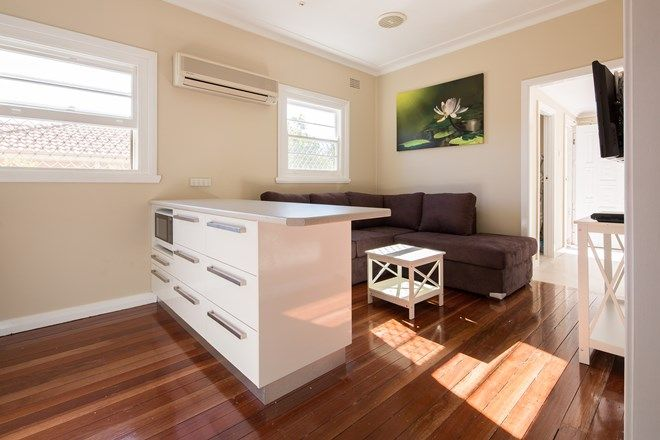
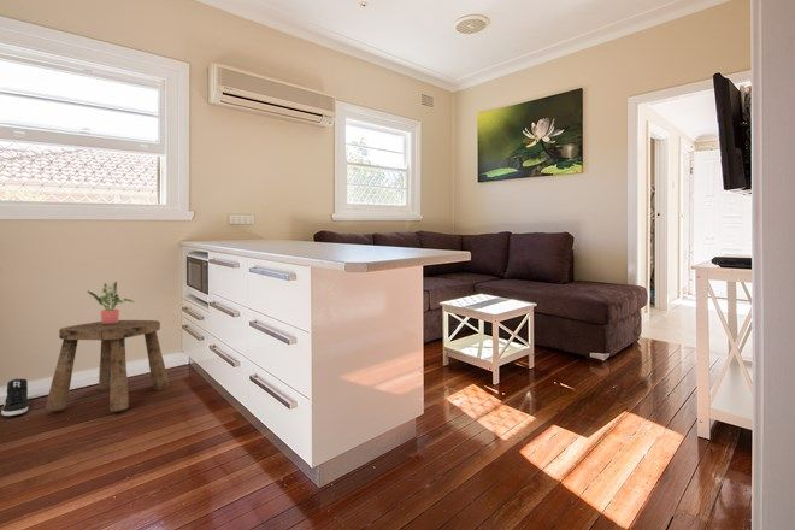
+ potted plant (112, 302)
+ stool (112, 361)
+ sneaker (14, 395)
